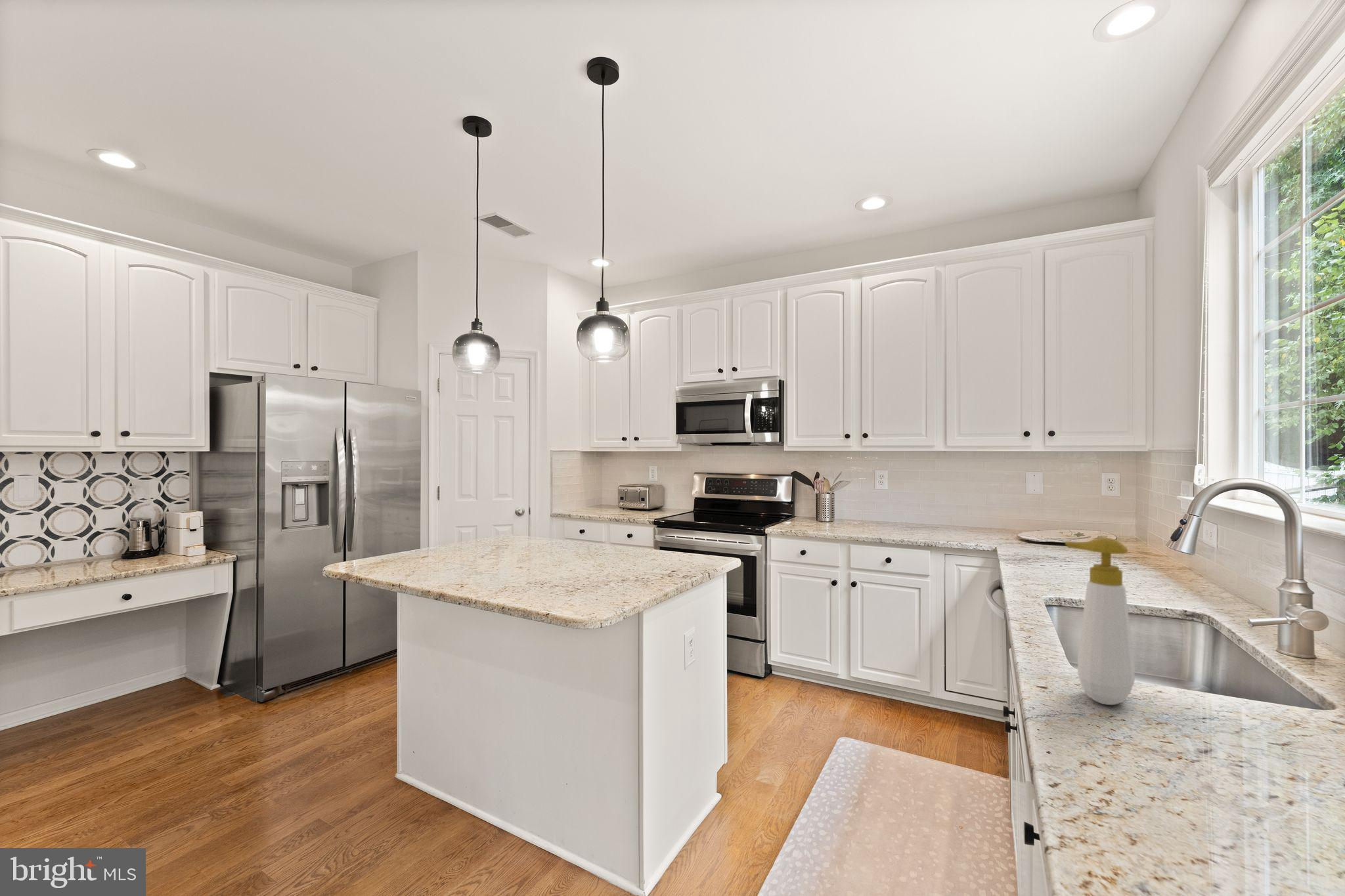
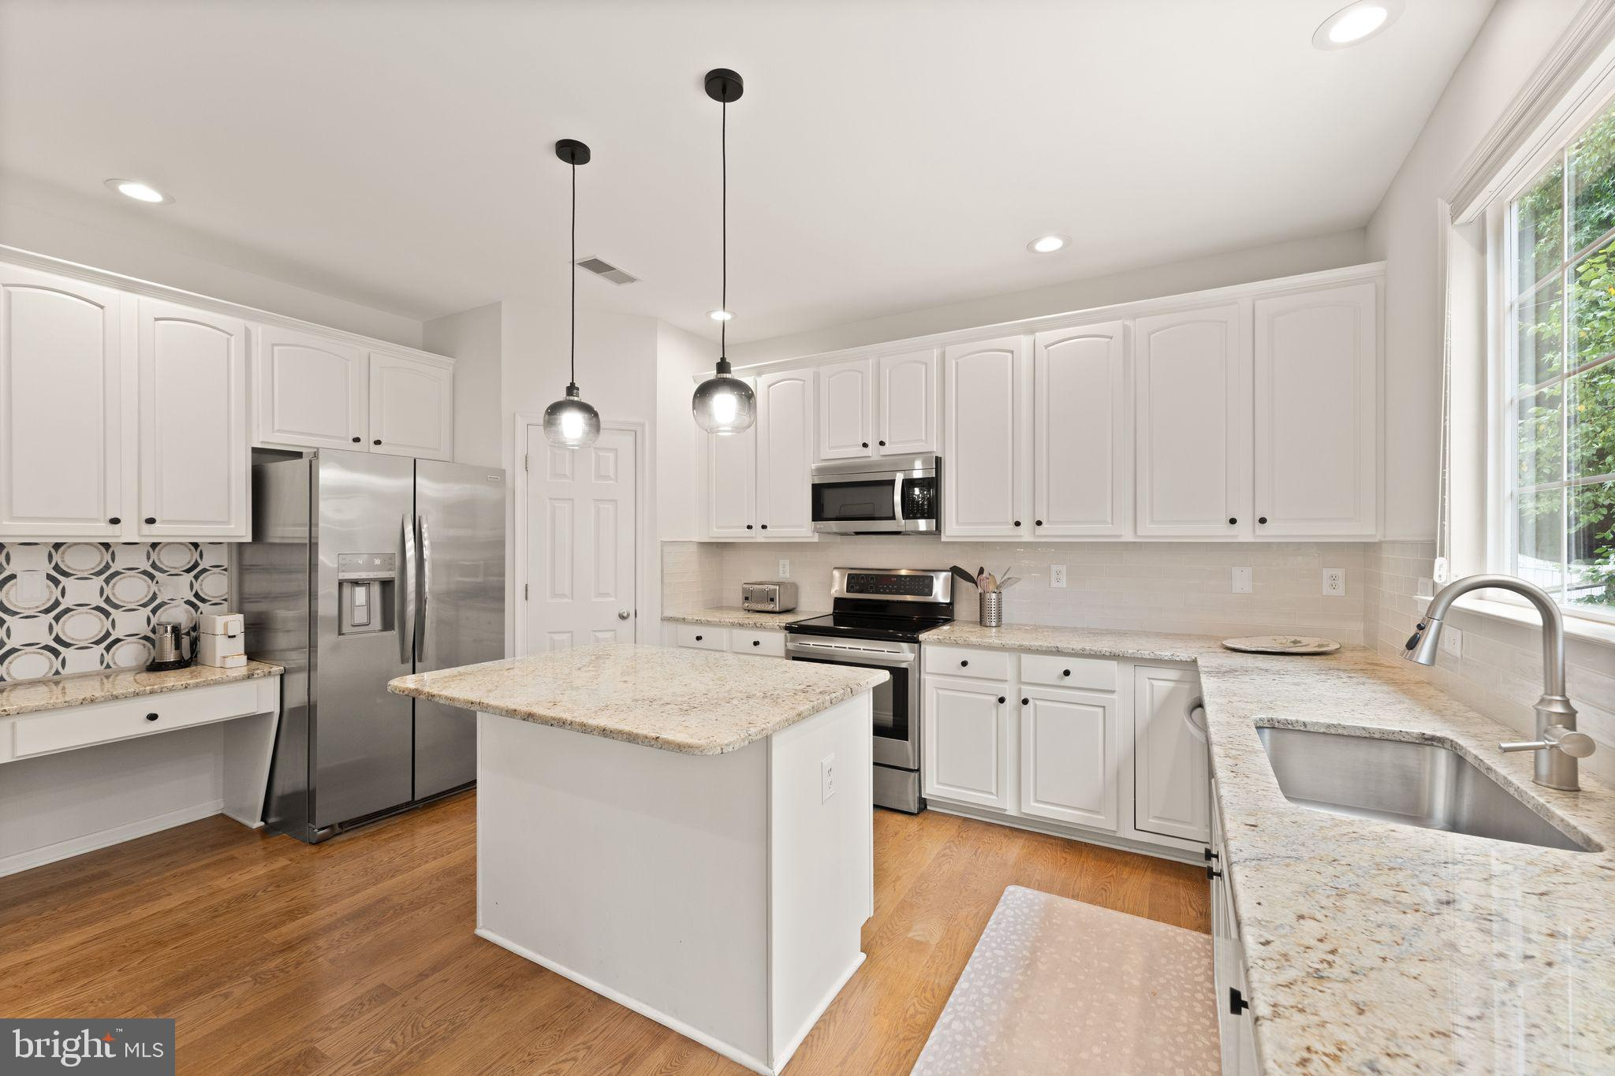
- soap bottle (1099, 616)
